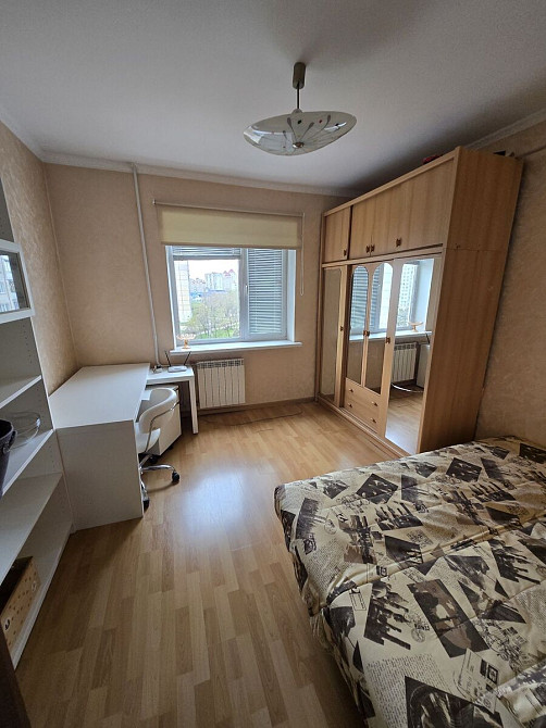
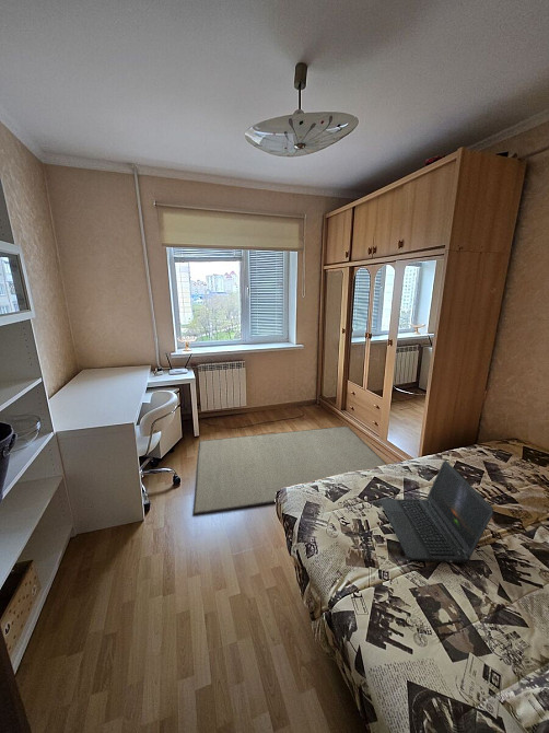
+ rug (289, 458)
+ laptop computer (428, 505)
